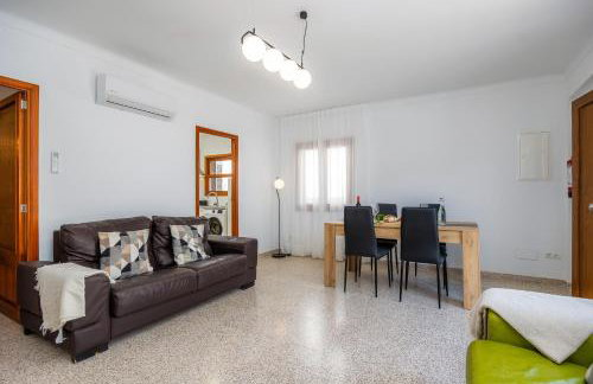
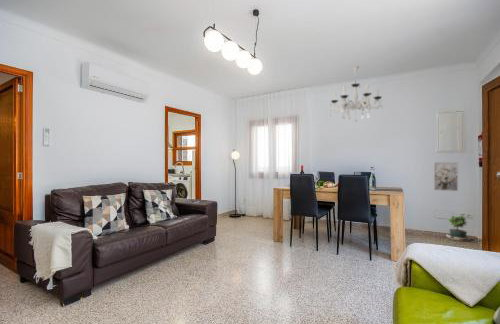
+ chandelier (355, 94)
+ potted plant (457, 226)
+ wall art (445, 176)
